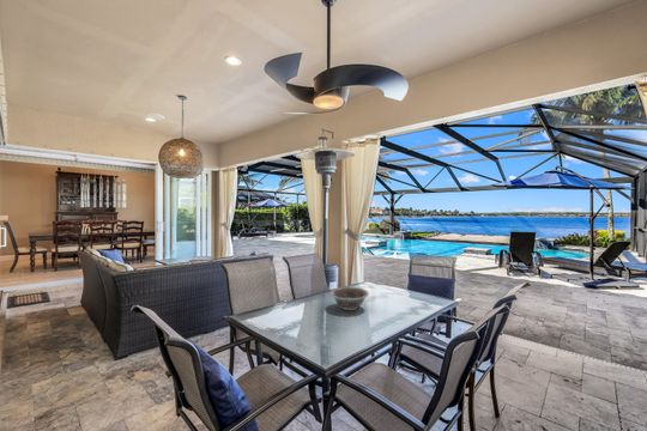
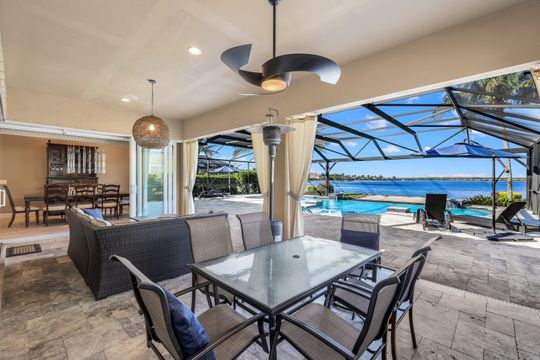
- decorative bowl (349, 299)
